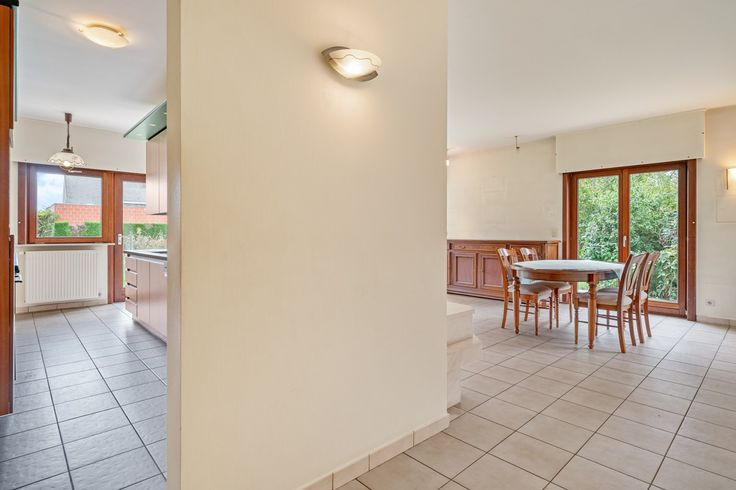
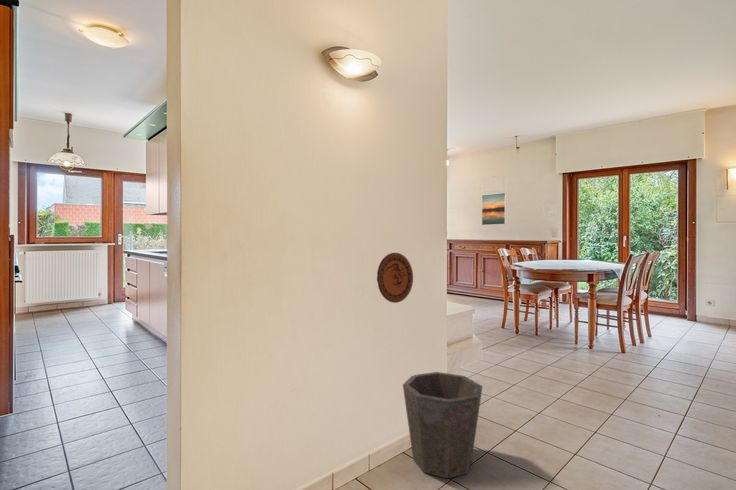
+ waste bin (442, 422)
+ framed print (493, 209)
+ decorative plate (395, 277)
